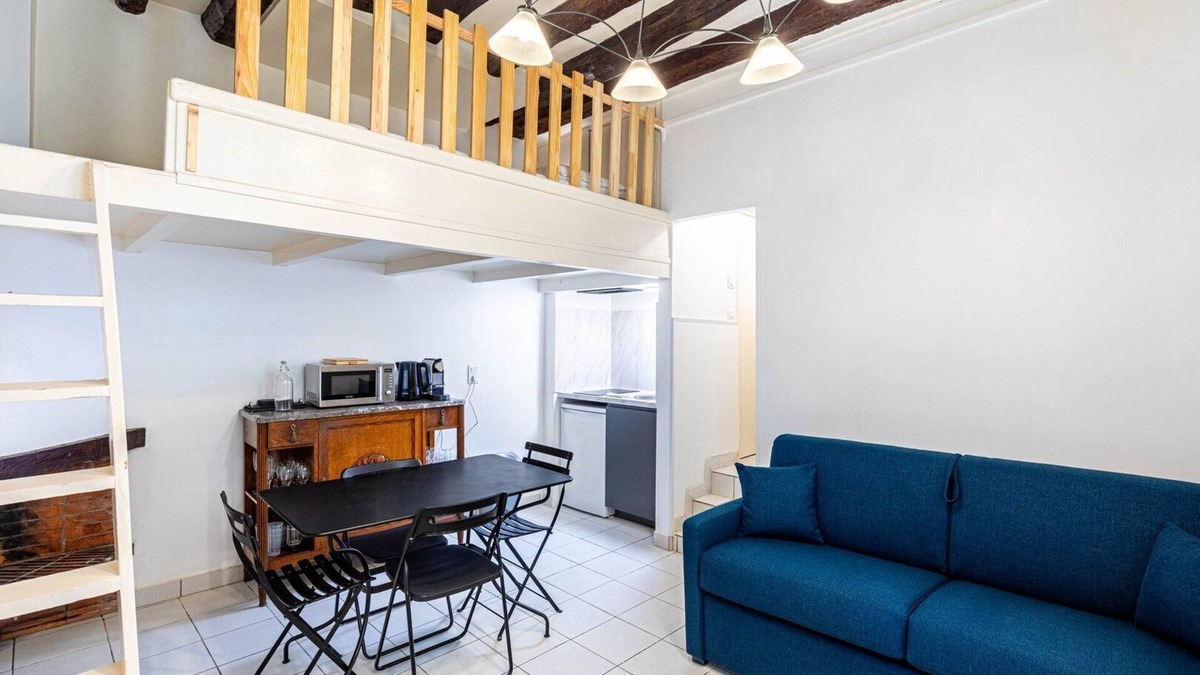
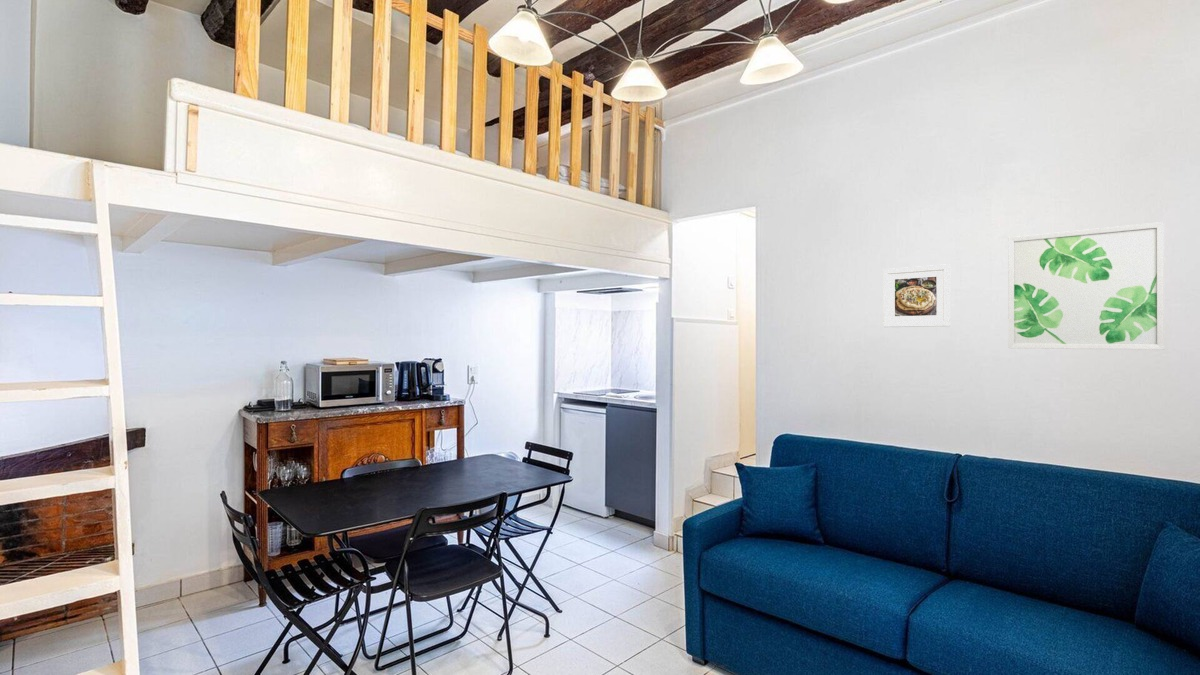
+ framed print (915, 296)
+ wall art (1080, 289)
